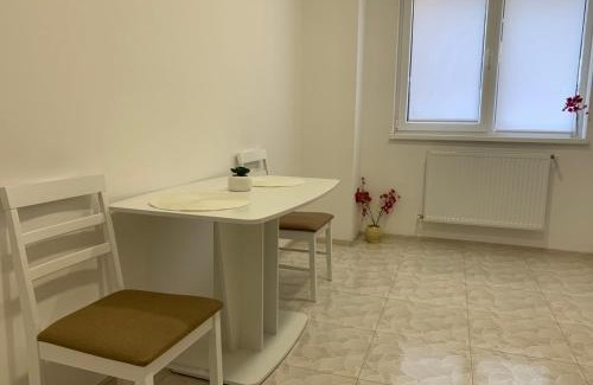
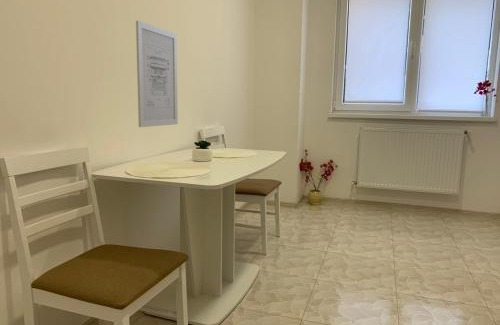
+ wall art (158, 77)
